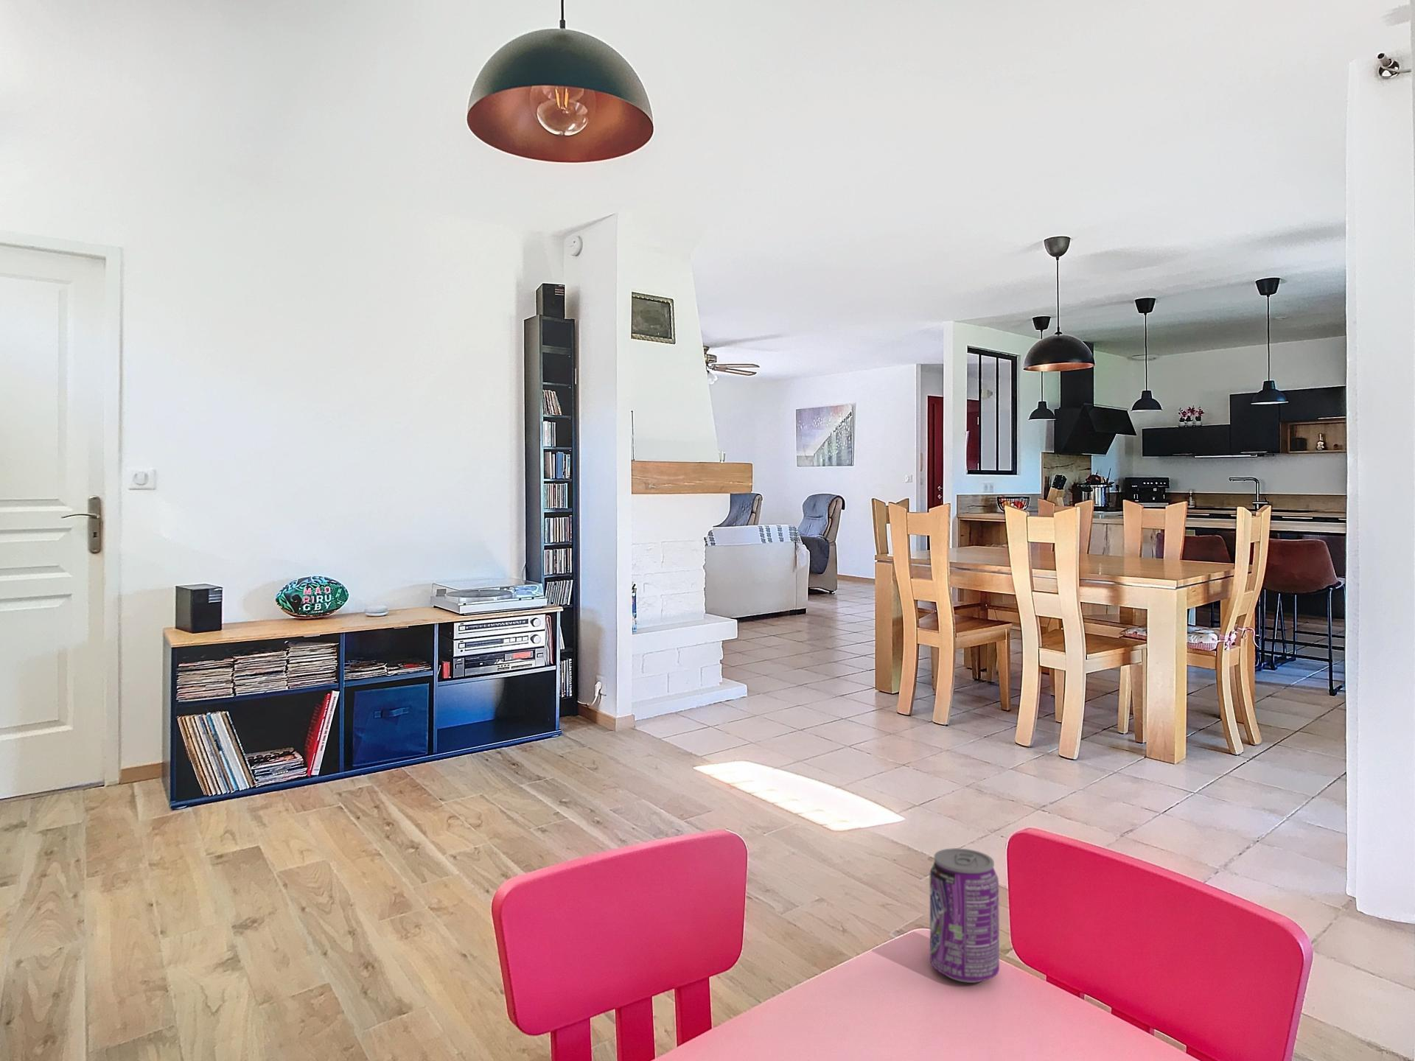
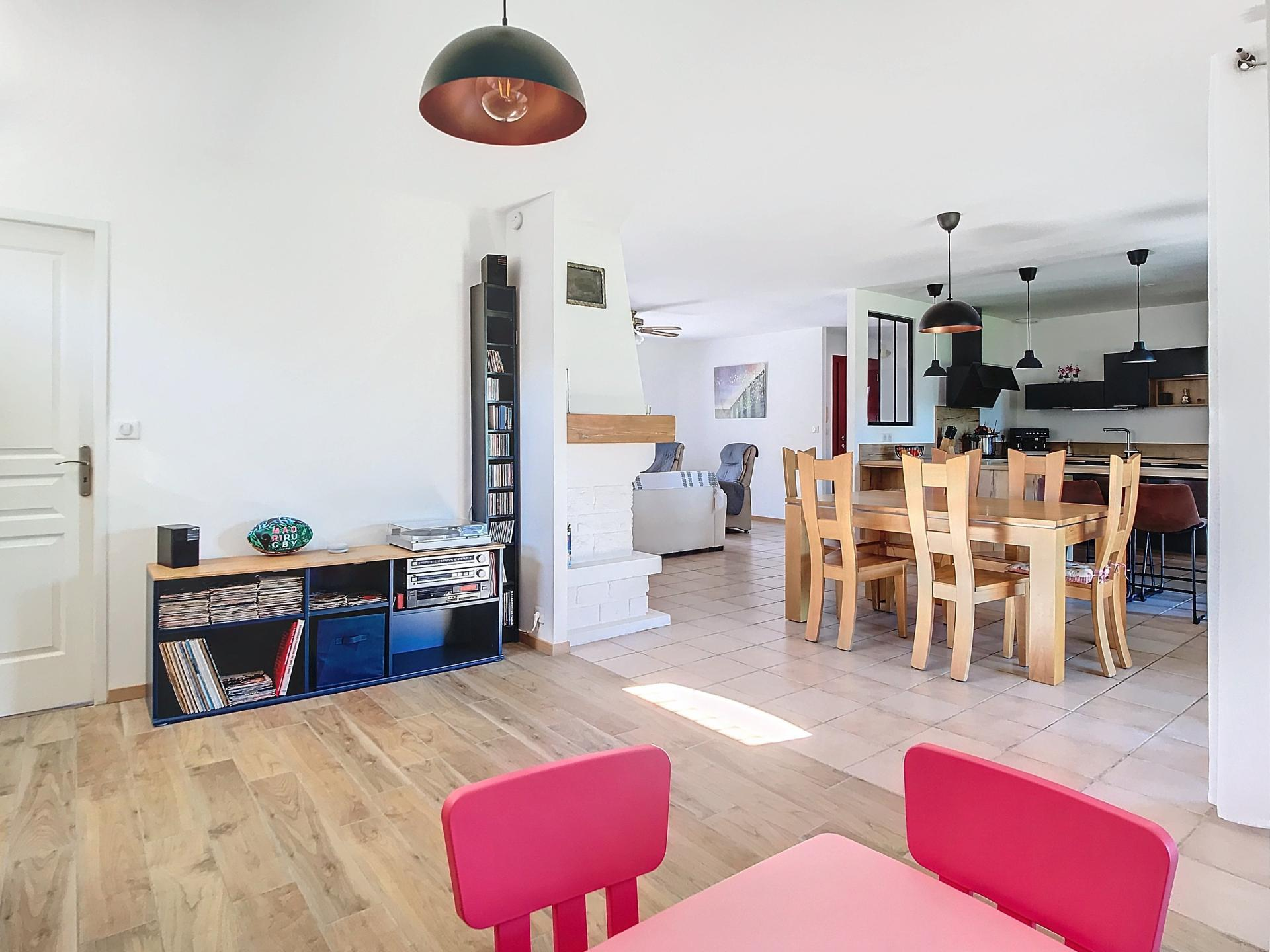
- beverage can (964, 914)
